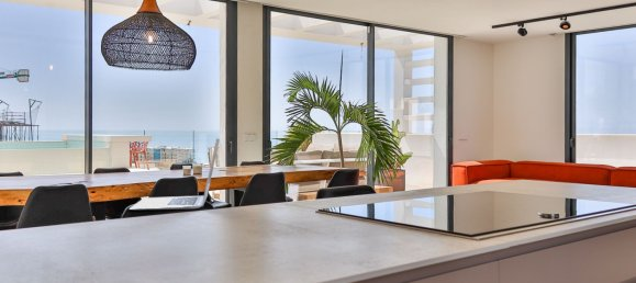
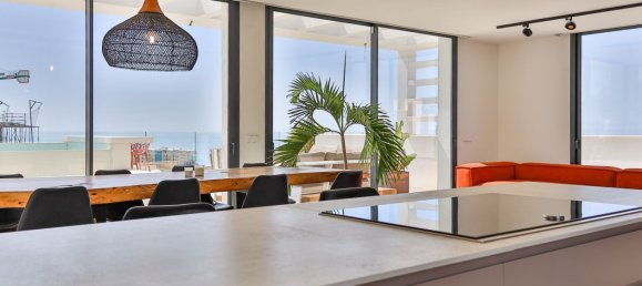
- laptop (178, 196)
